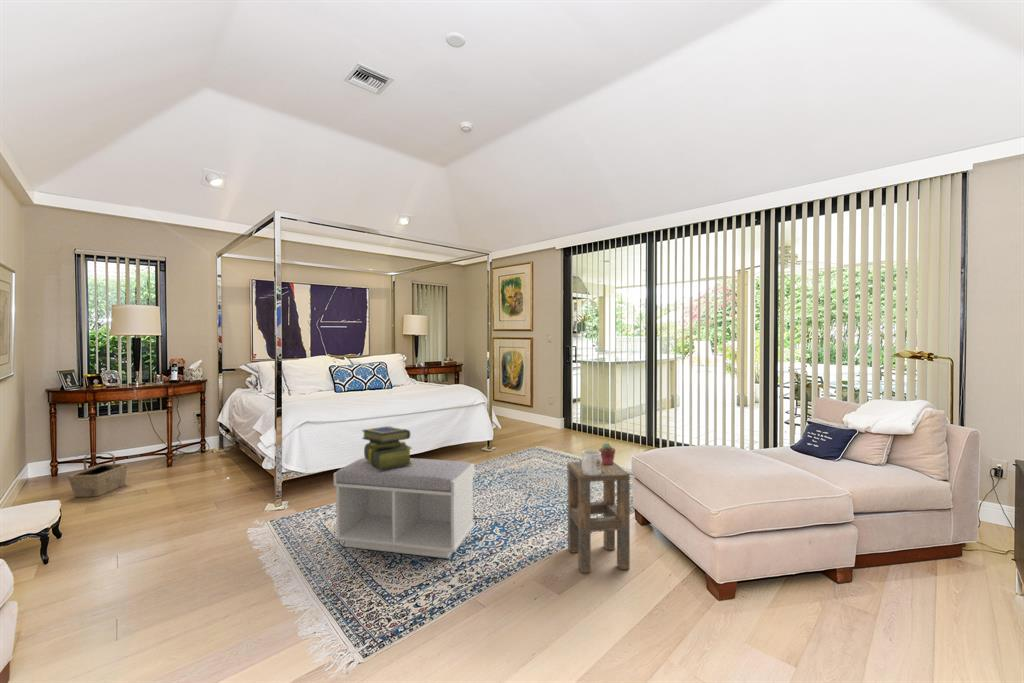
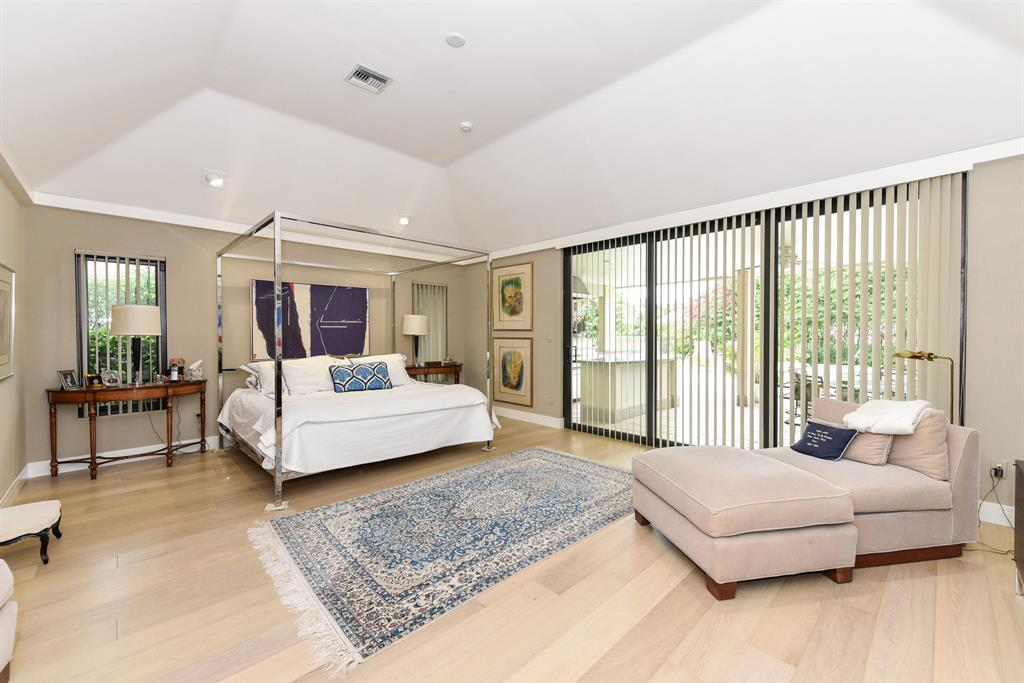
- stack of books (385, 445)
- side table (597, 513)
- mug (589, 462)
- basket (99, 471)
- bench (406, 502)
- potted succulent (607, 452)
